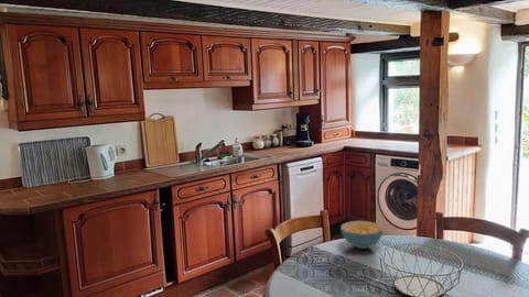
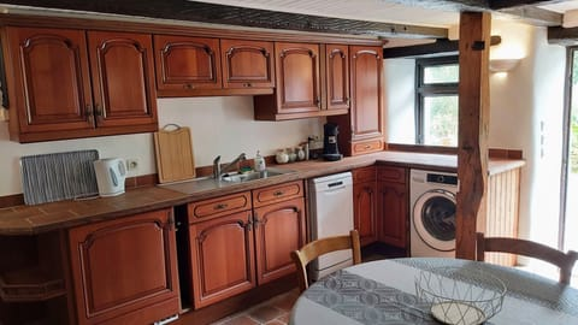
- cereal bowl (361, 237)
